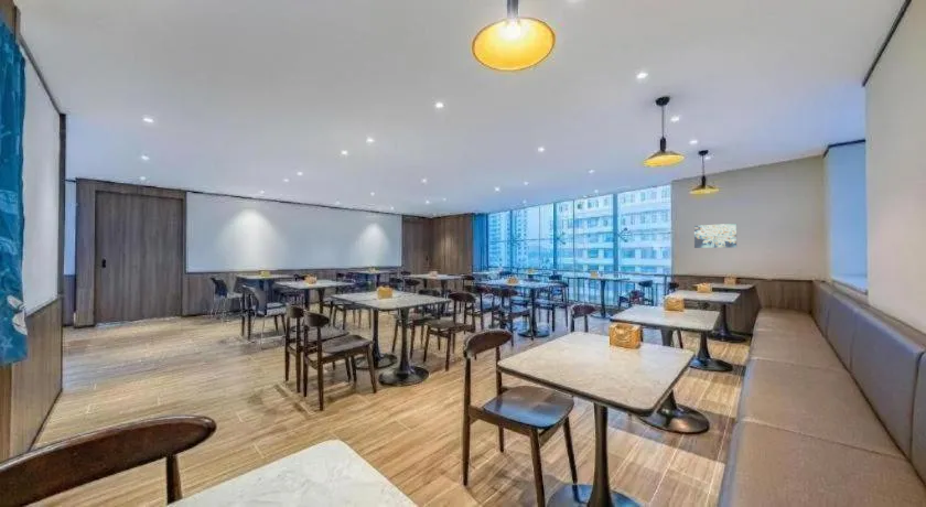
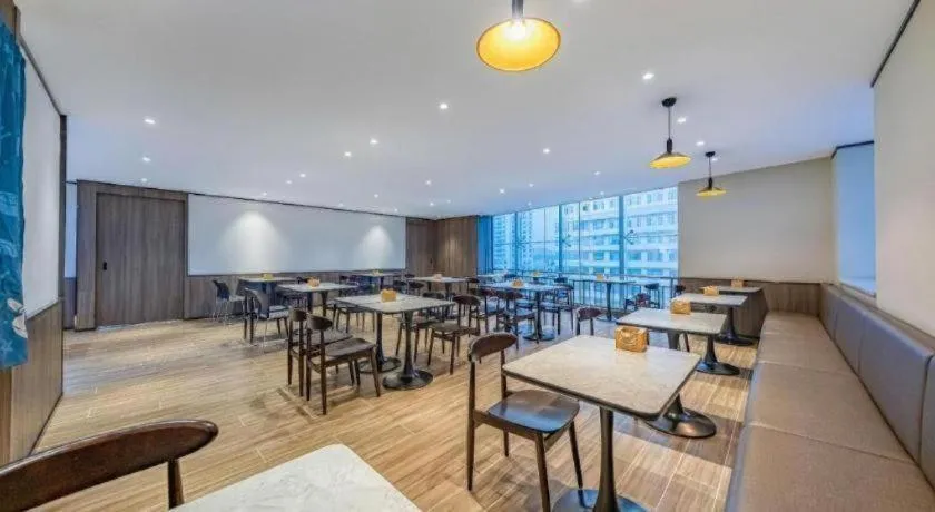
- wall art (714, 236)
